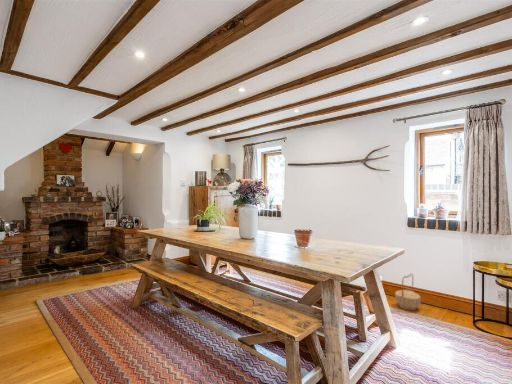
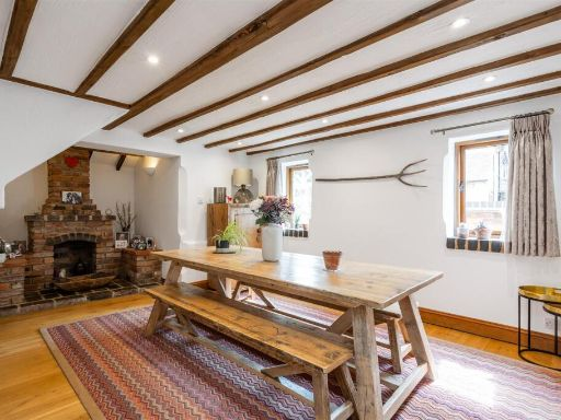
- basket (407, 290)
